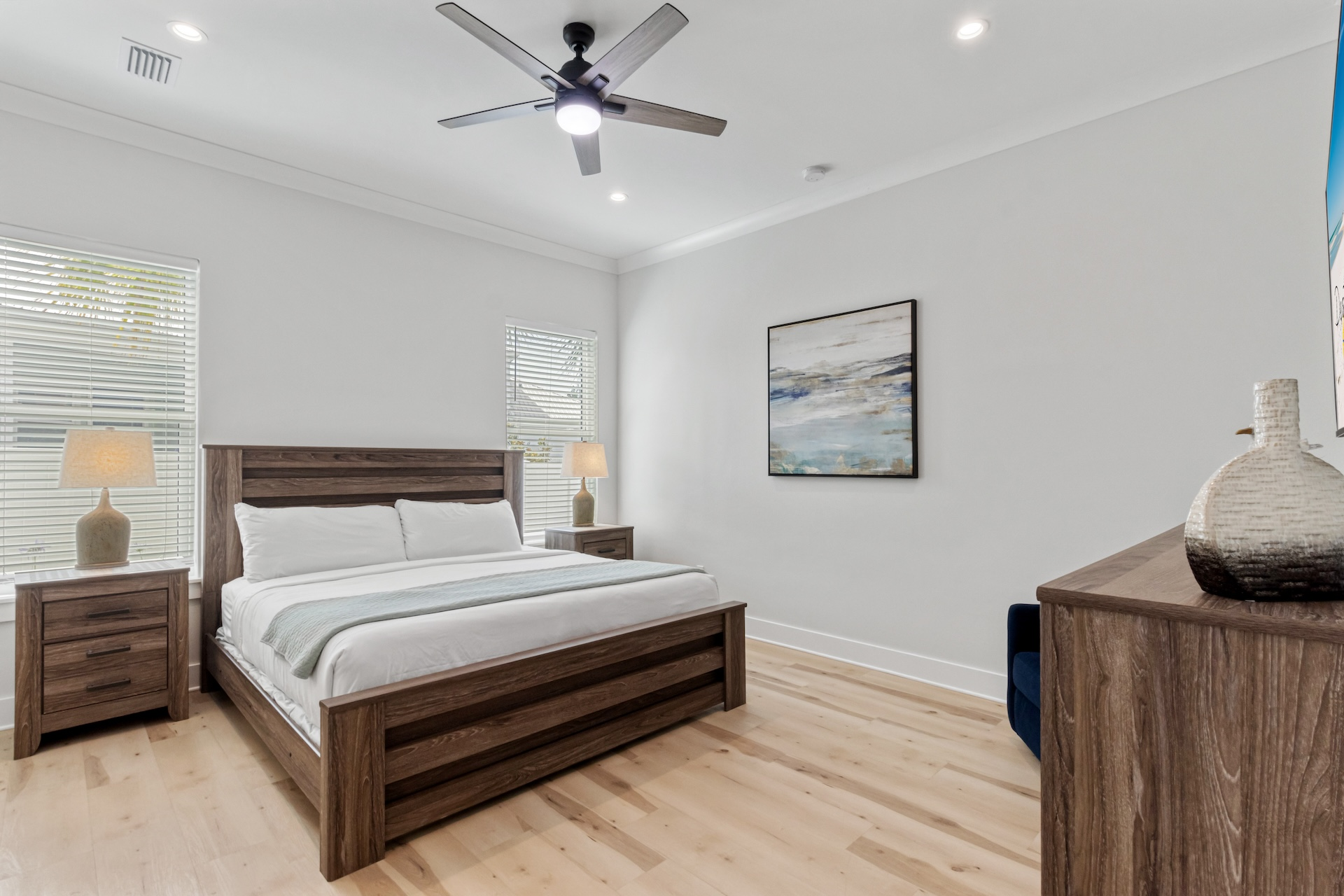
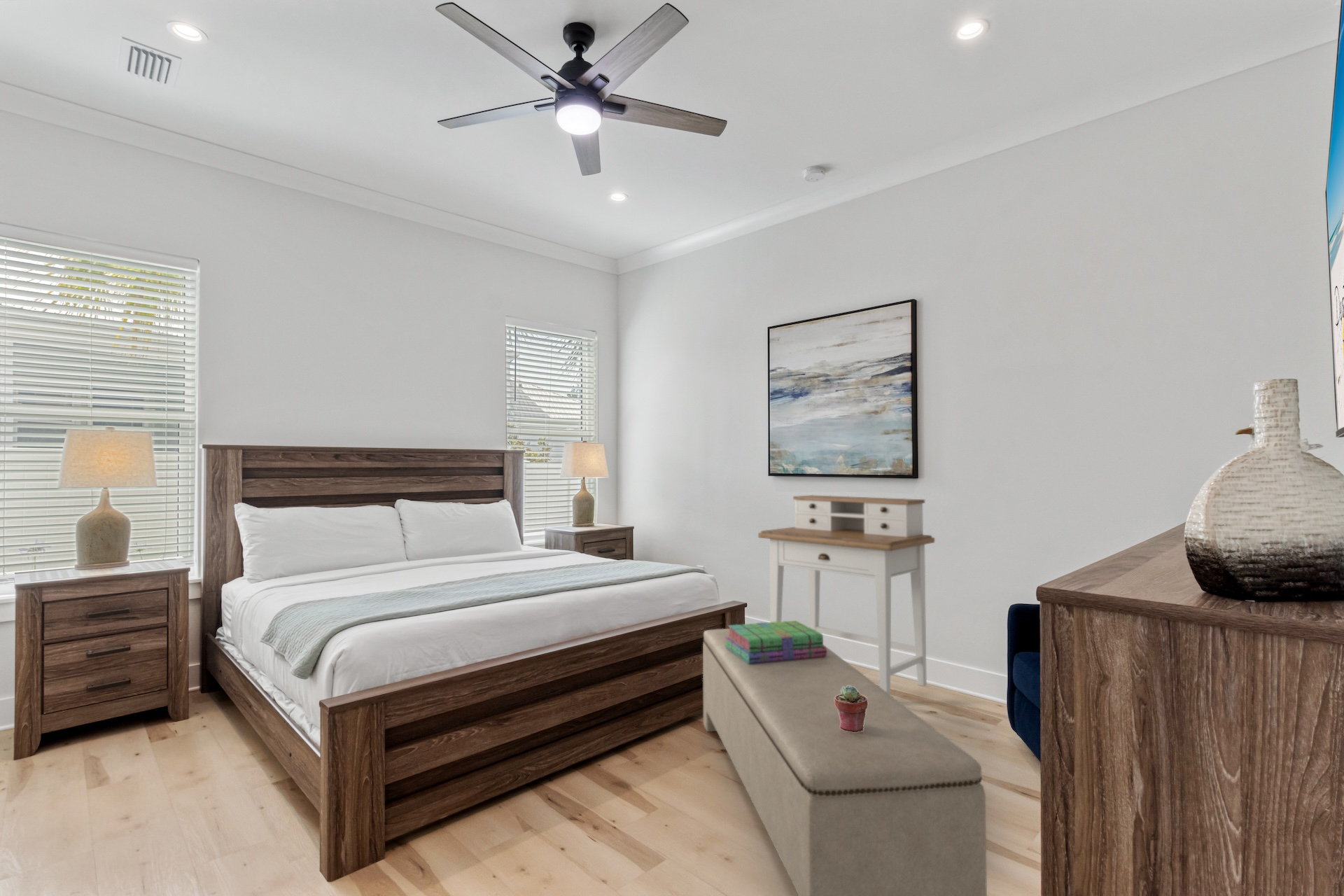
+ bench (803, 737)
+ desk (847, 574)
+ stack of books (774, 640)
+ potted succulent (851, 706)
